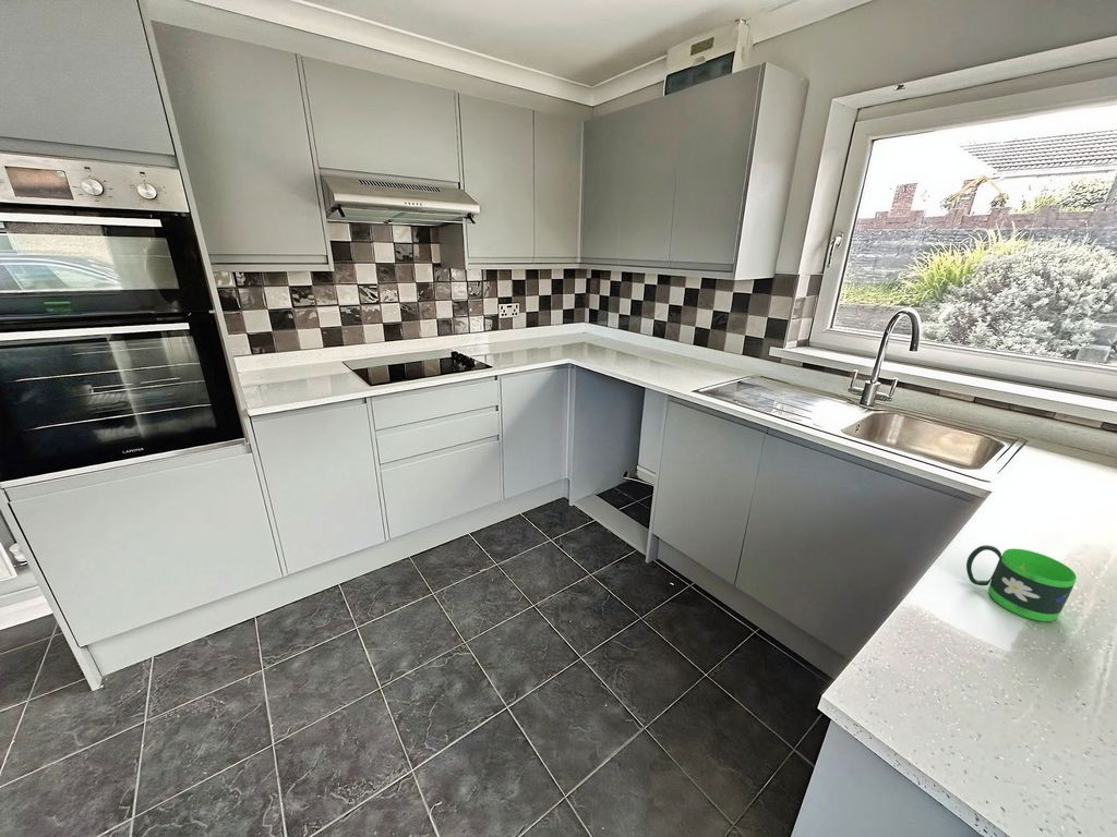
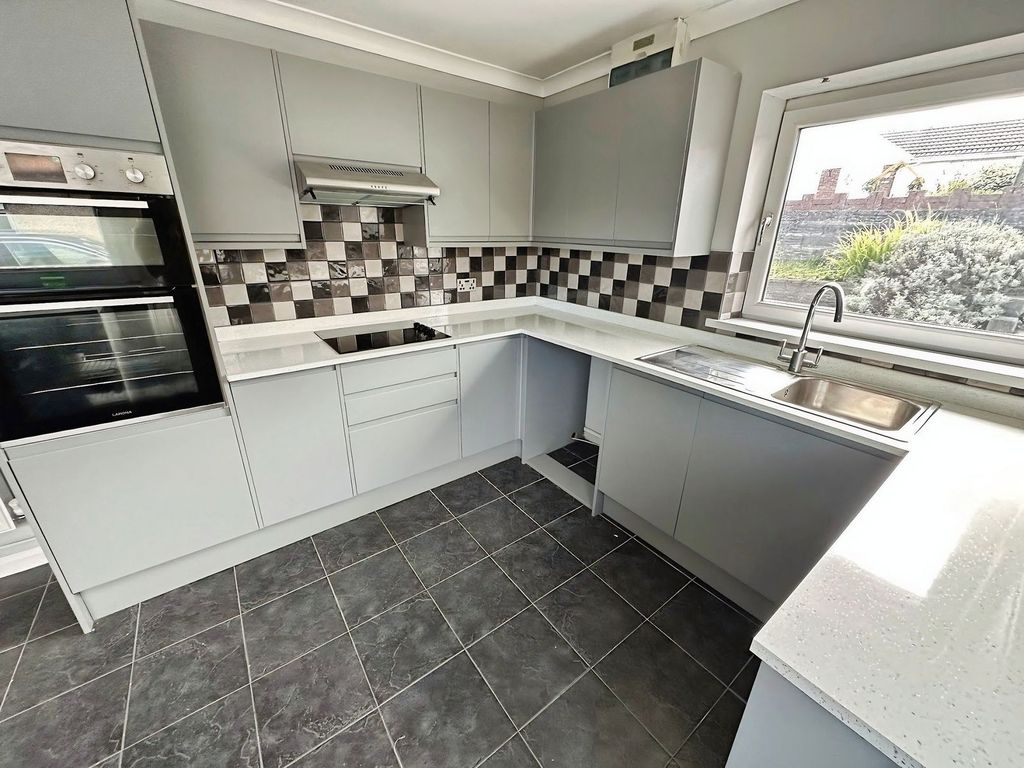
- mug (1014, 577)
